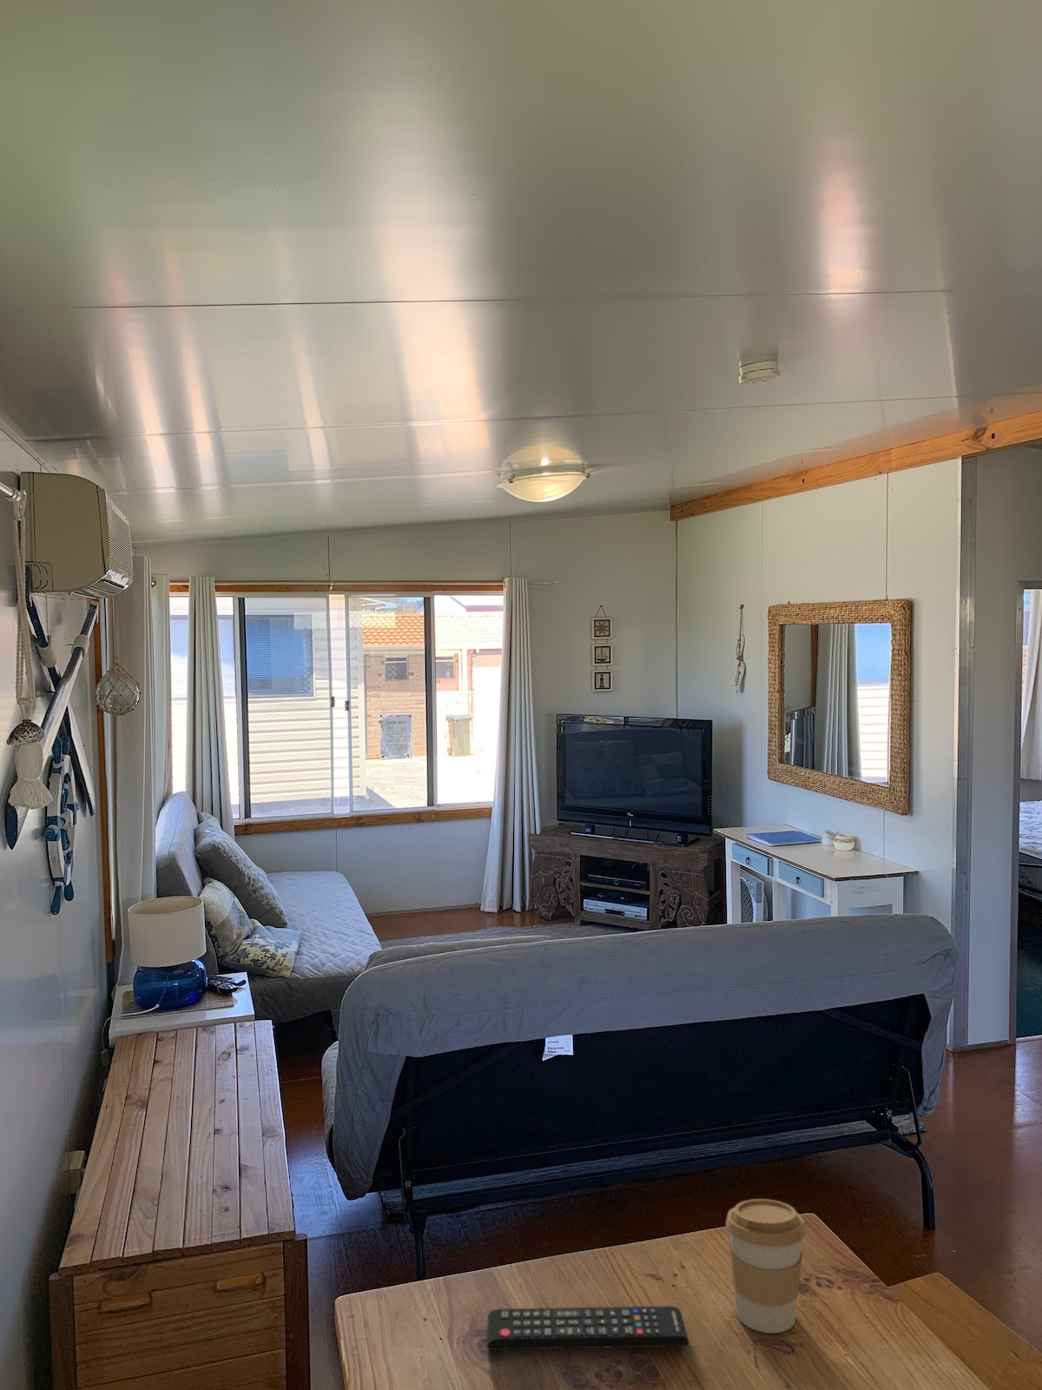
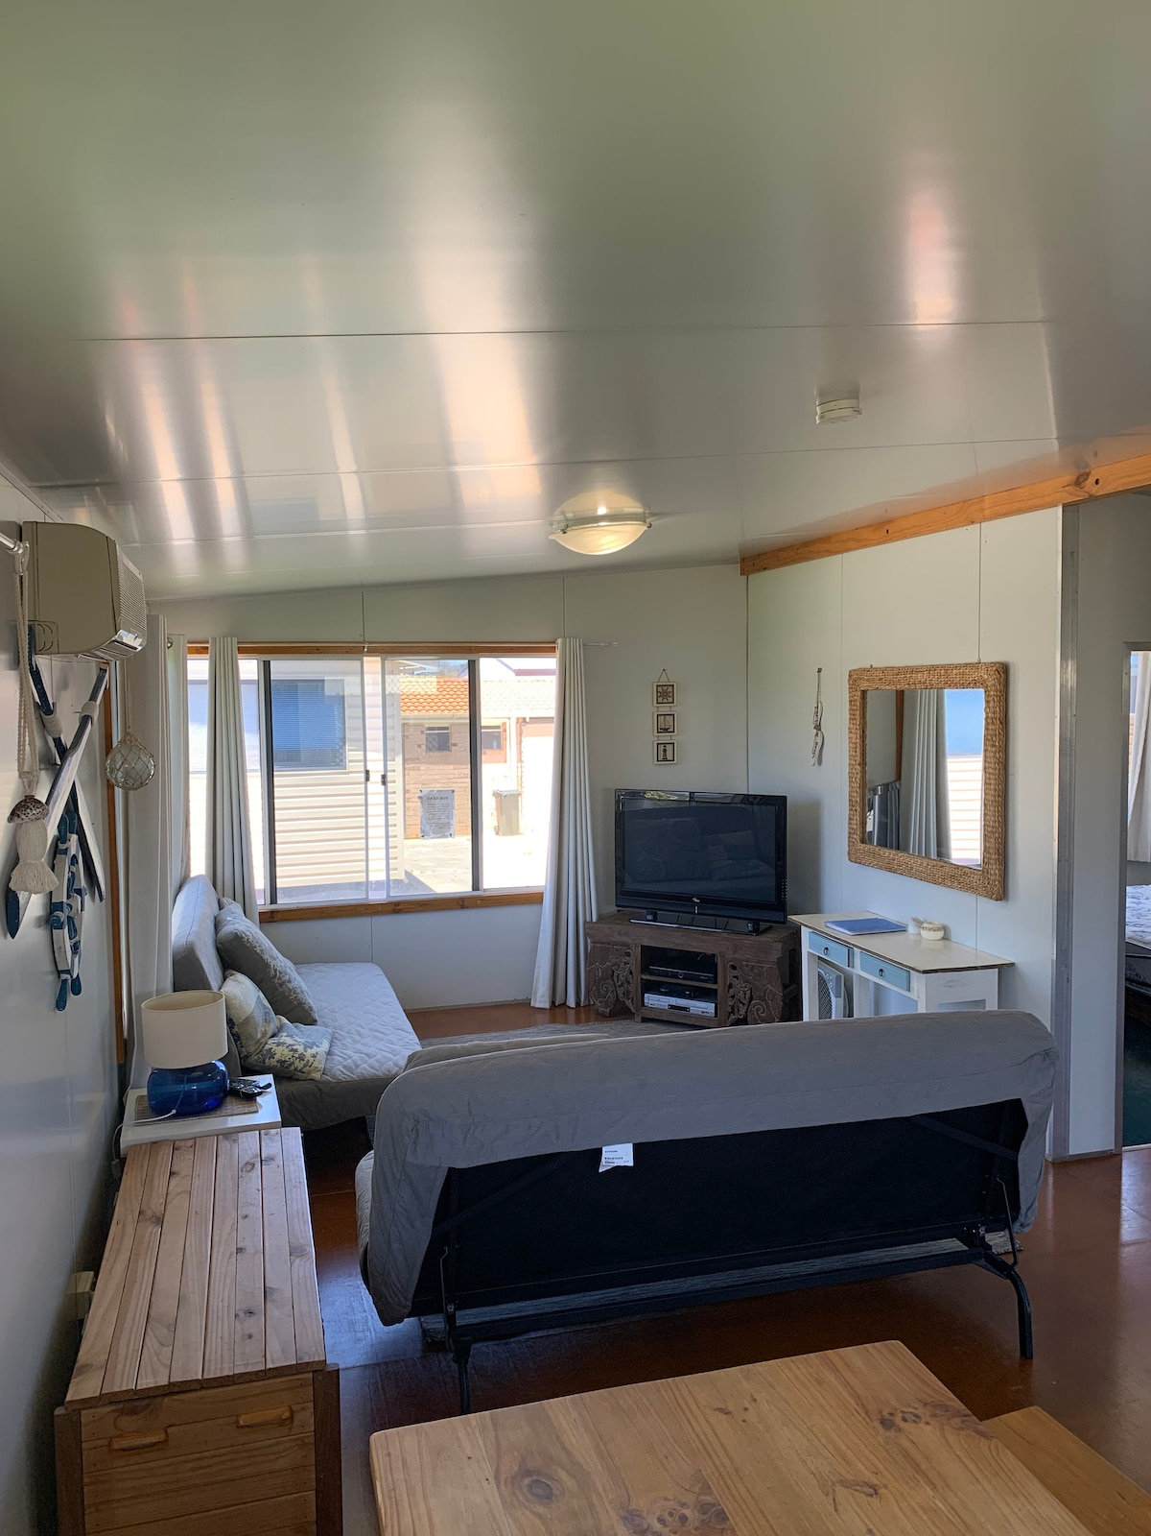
- remote control (587, 1330)
- coffee cup (765, 1261)
